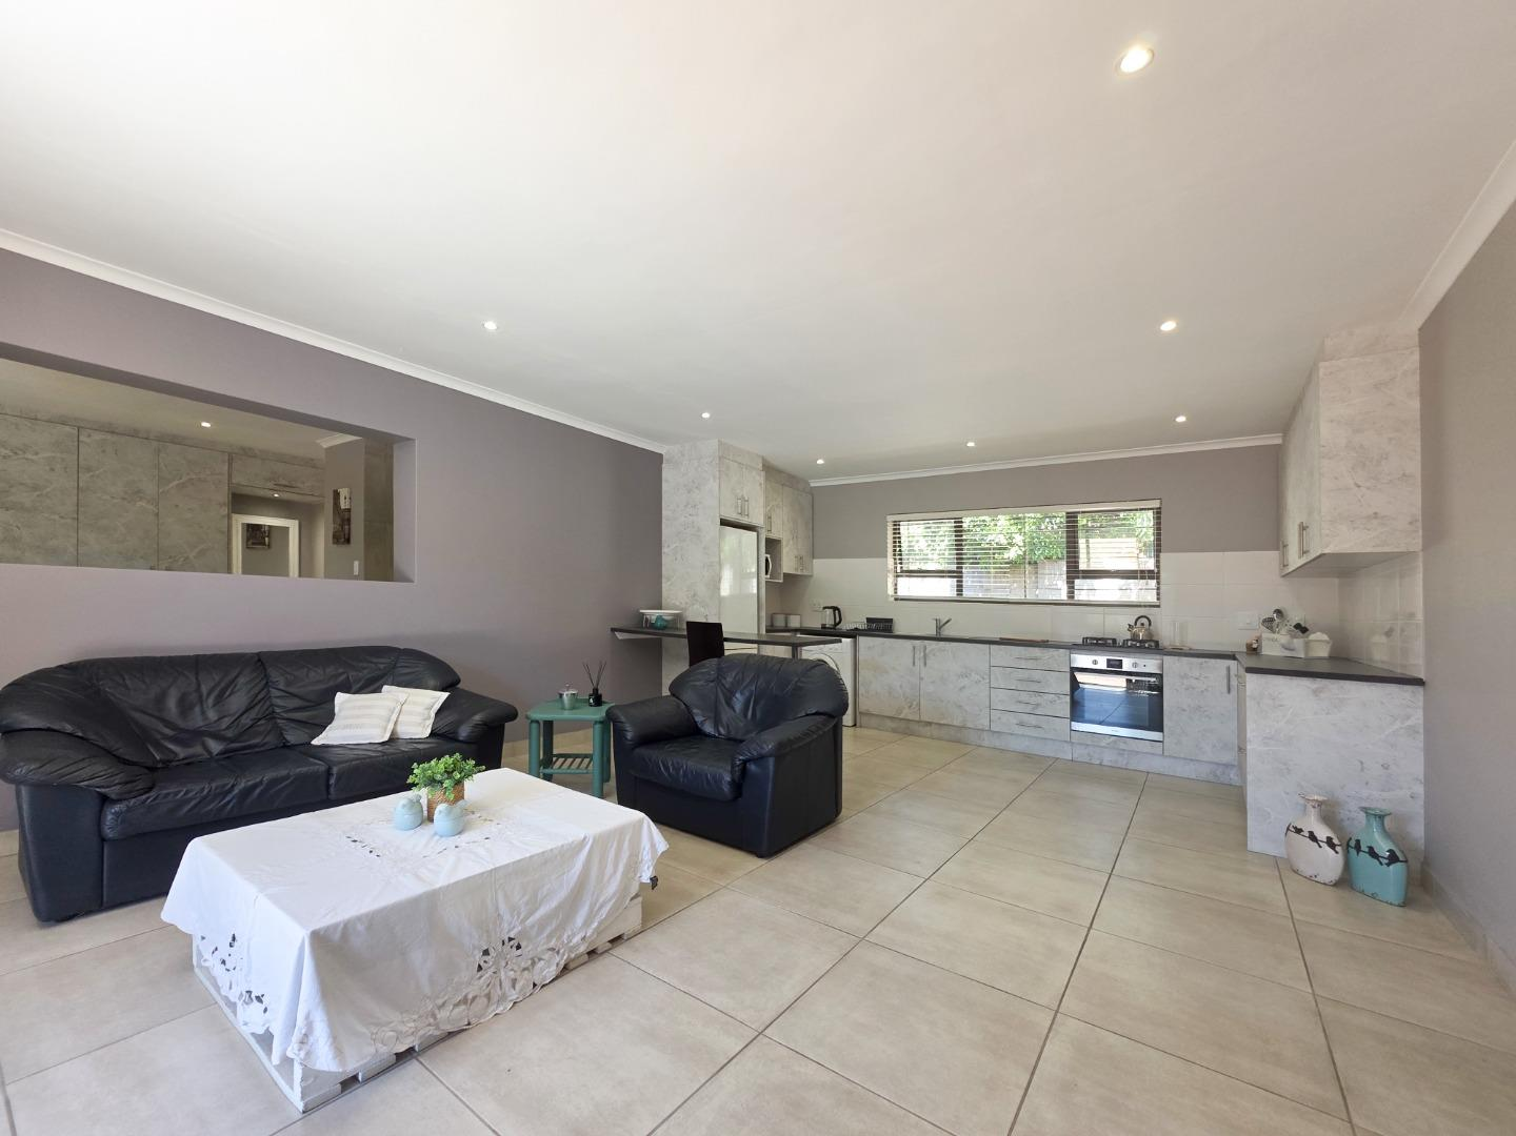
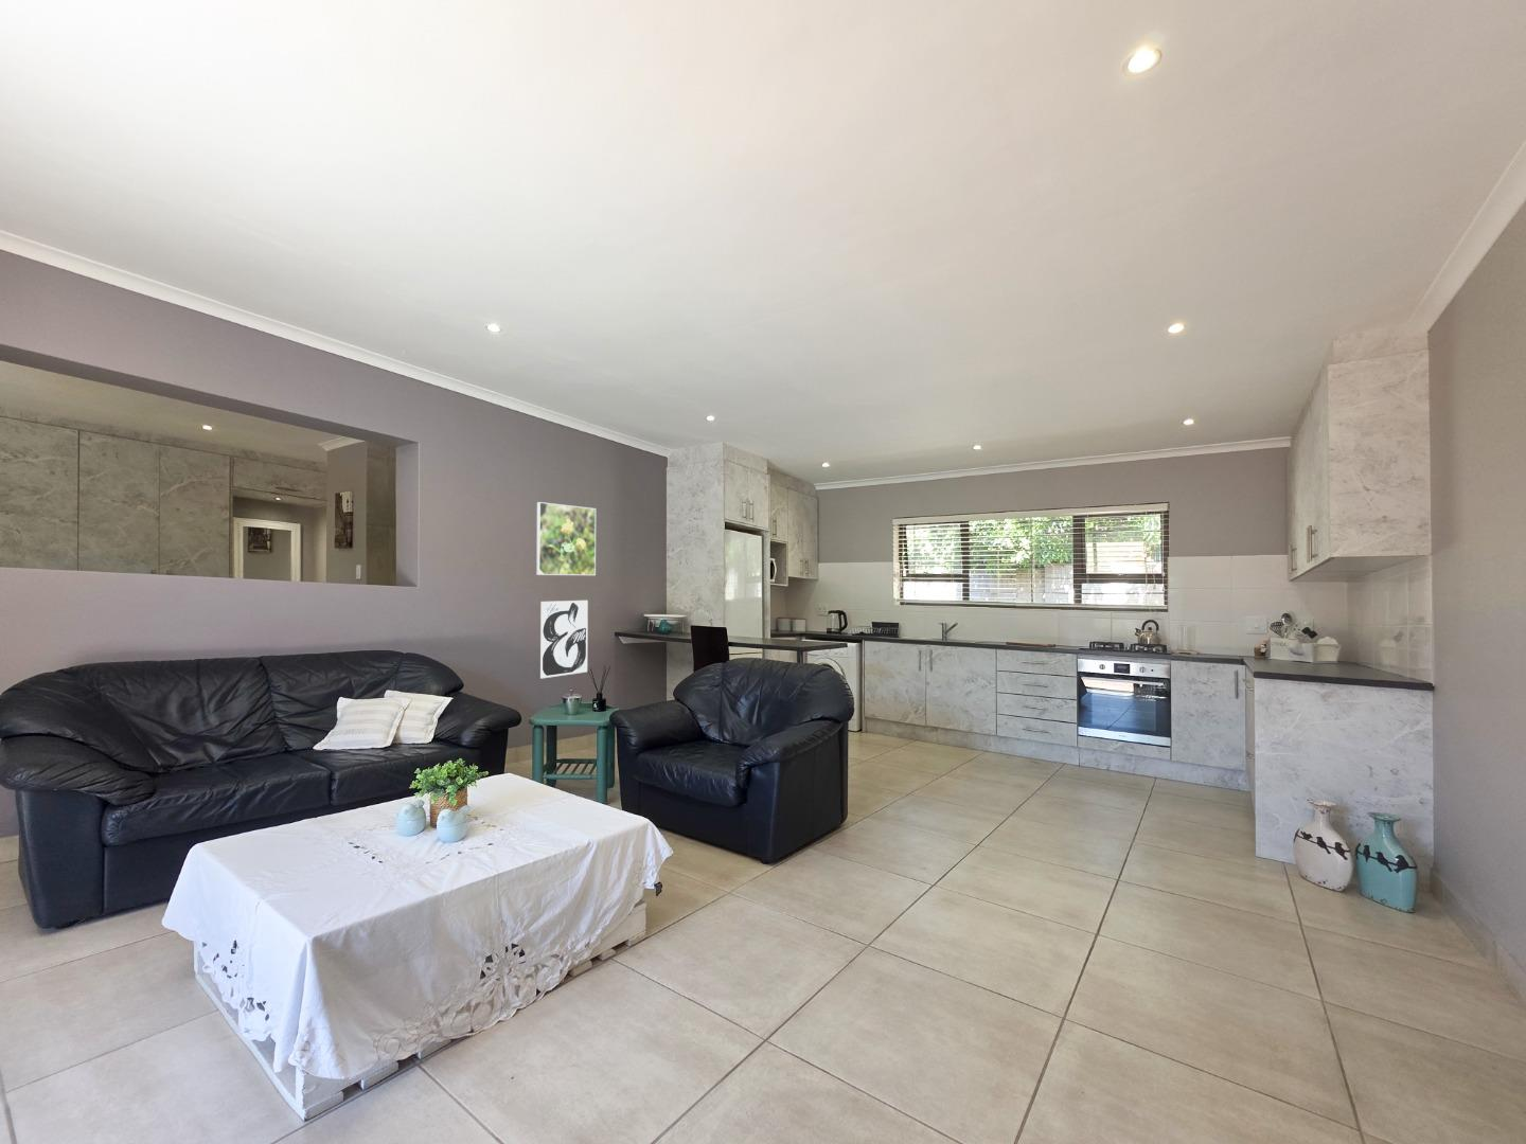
+ wall art (565, 638)
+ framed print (567, 541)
